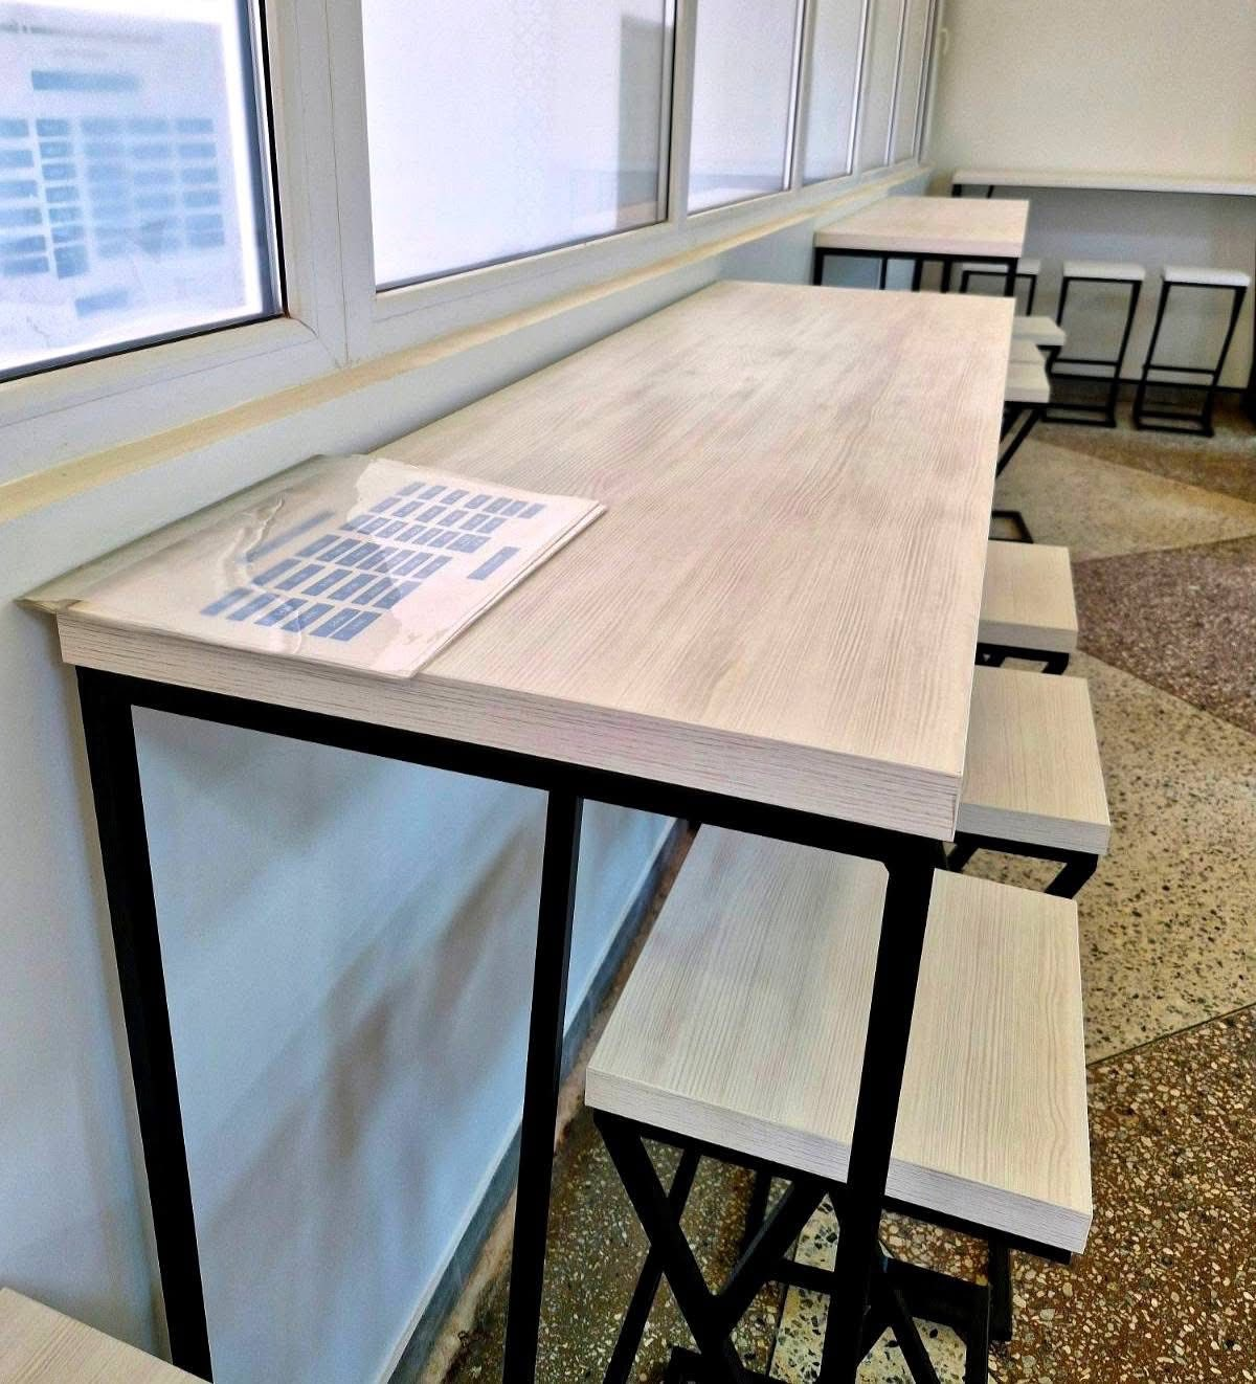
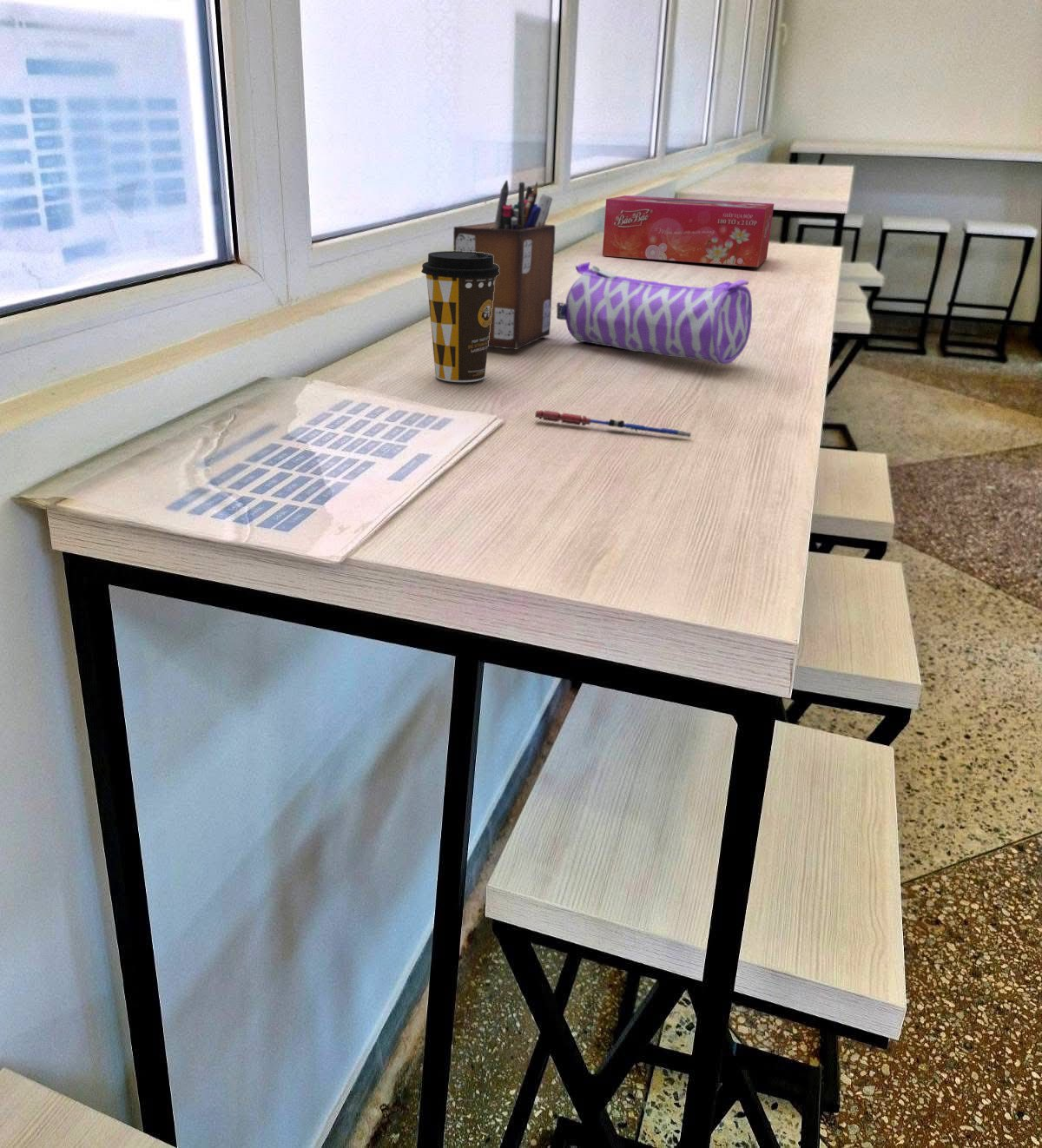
+ pencil case (656, 312)
+ pen (612, 422)
+ desk organizer (505, 261)
+ tissue box (688, 229)
+ coffee cup (460, 317)
